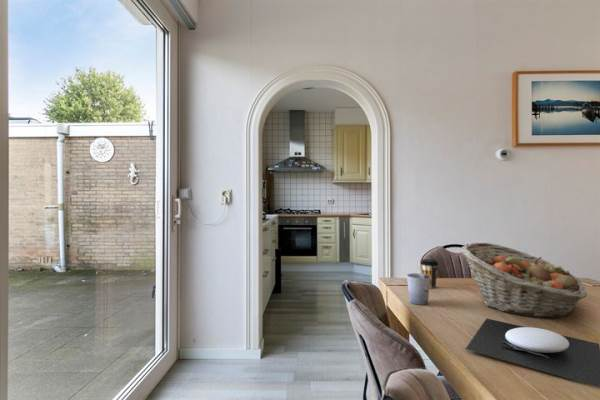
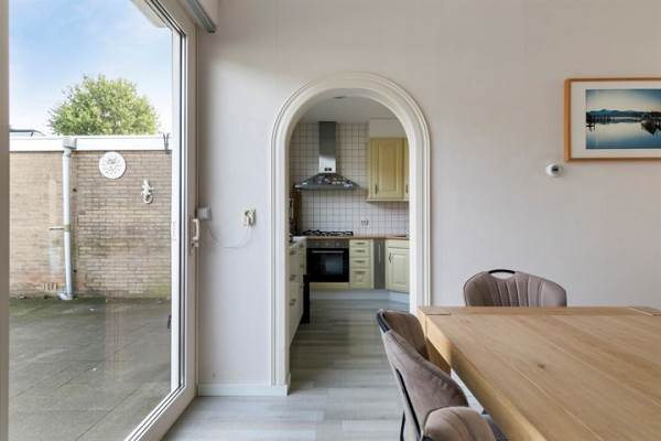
- fruit basket (519, 275)
- coffee cup (429, 273)
- plate (533, 339)
- cup (420, 288)
